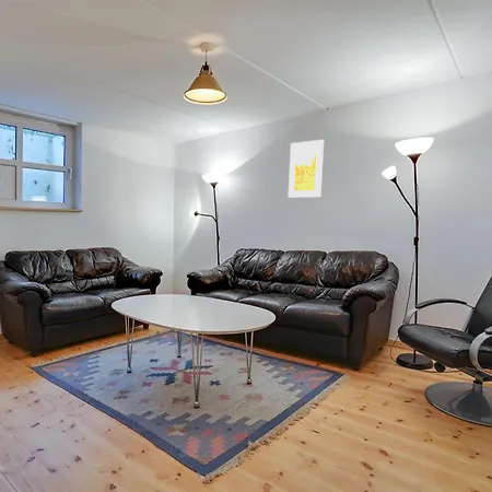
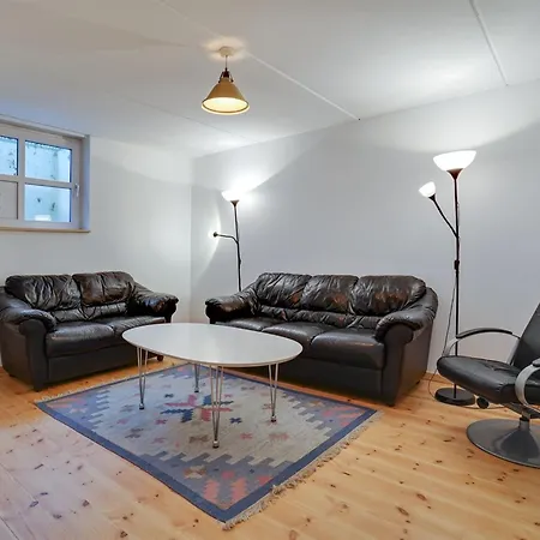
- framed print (305, 169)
